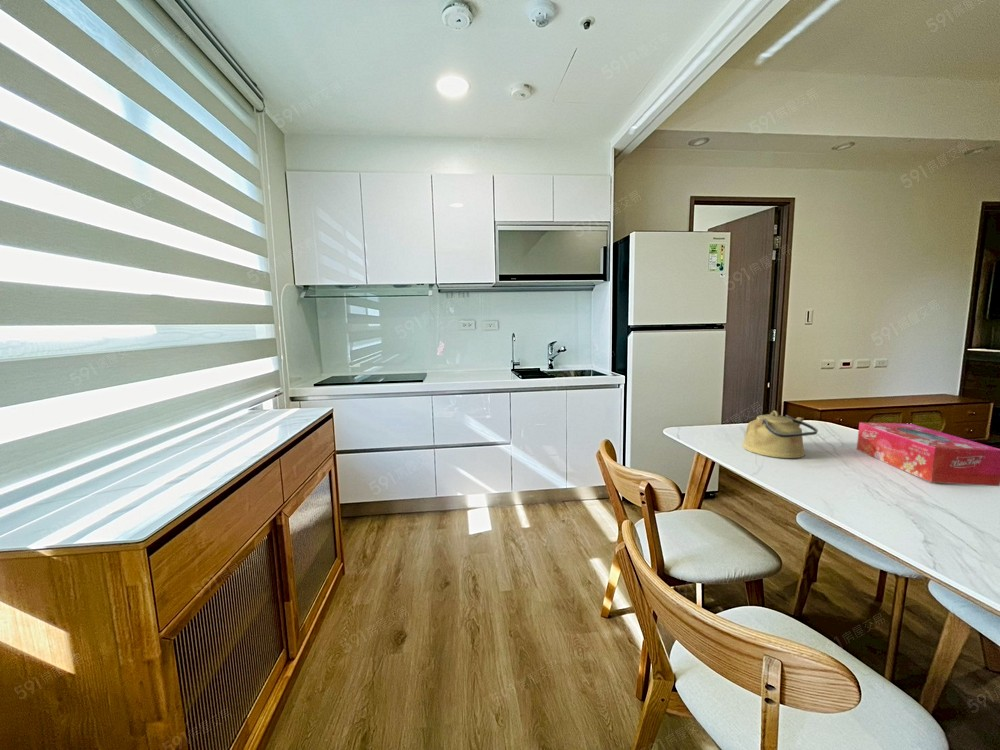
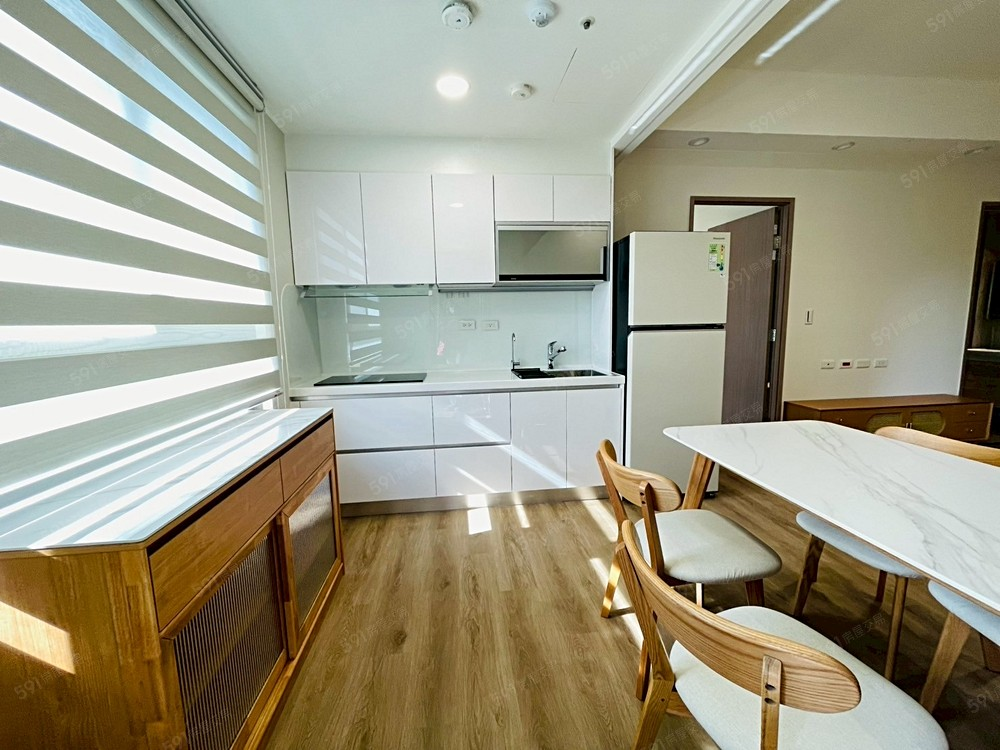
- kettle (778, 430)
- tissue box (920, 450)
